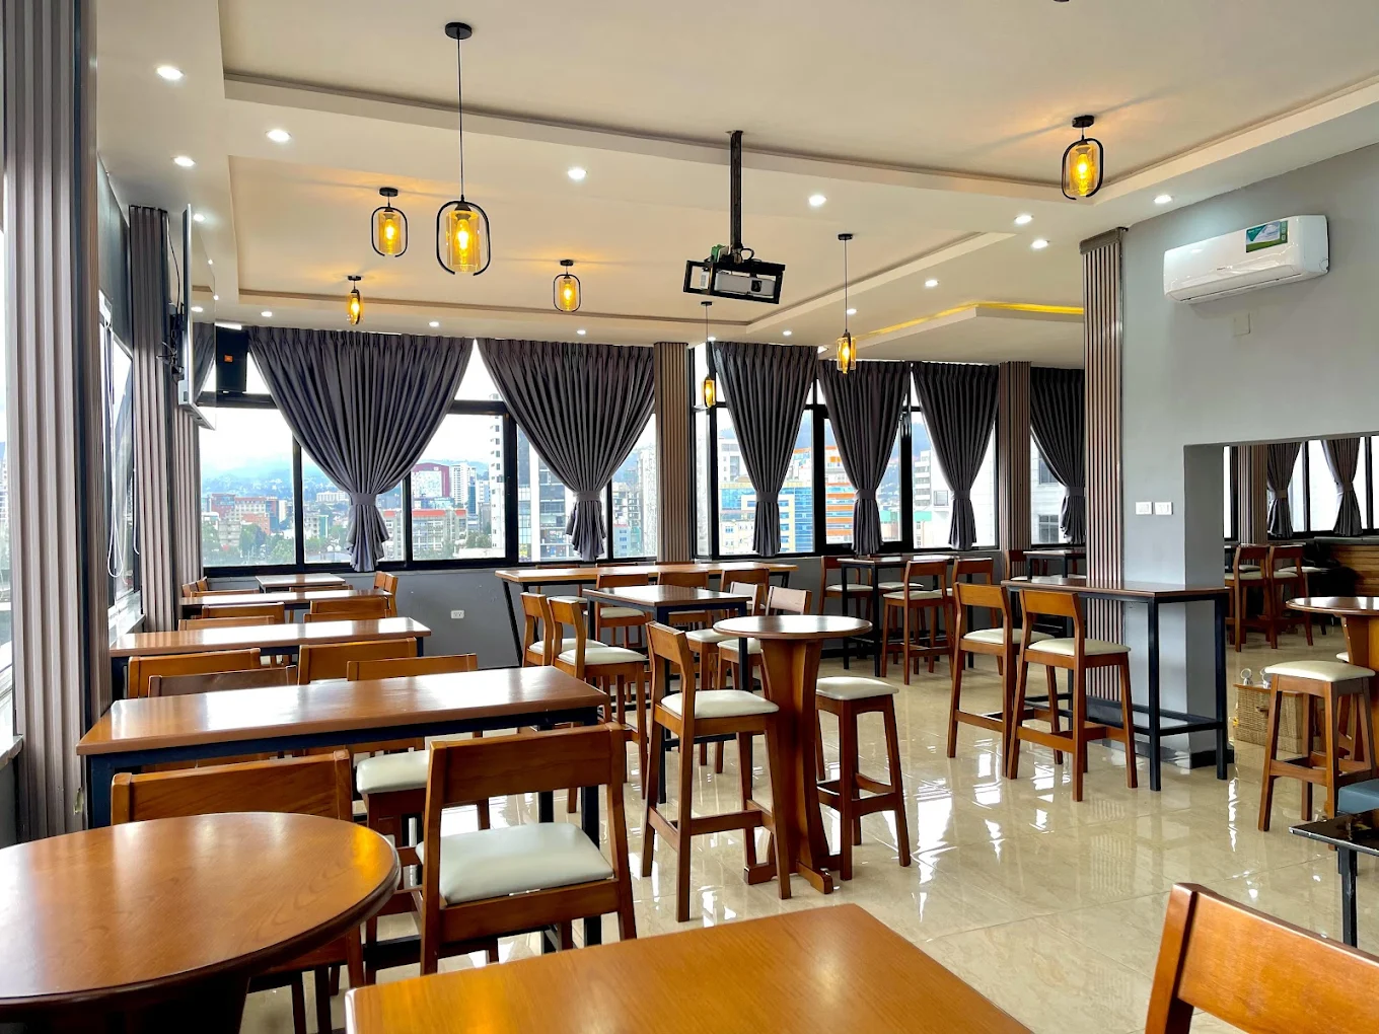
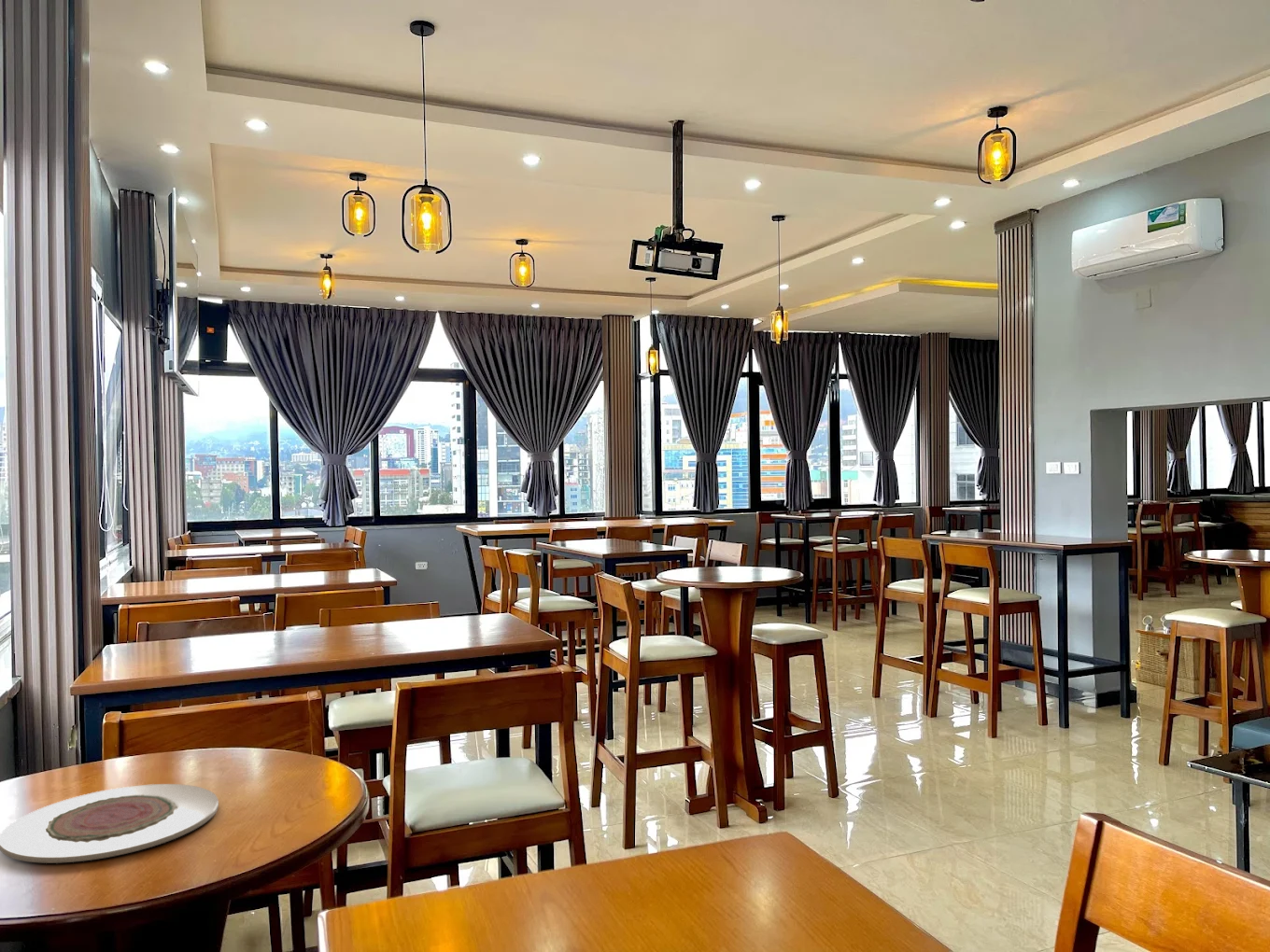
+ plate (114, 818)
